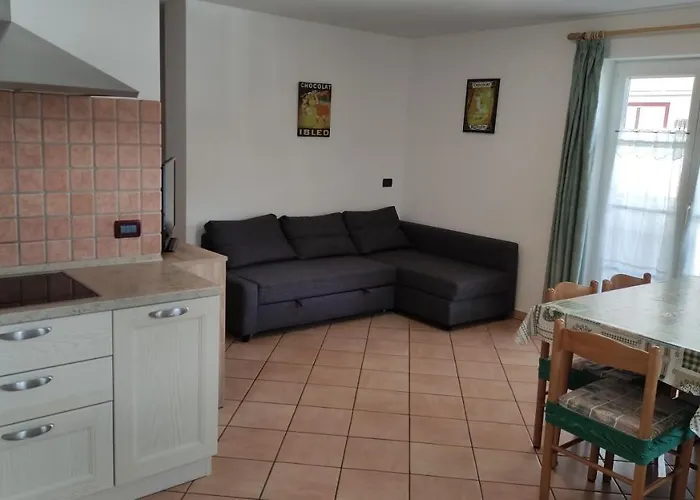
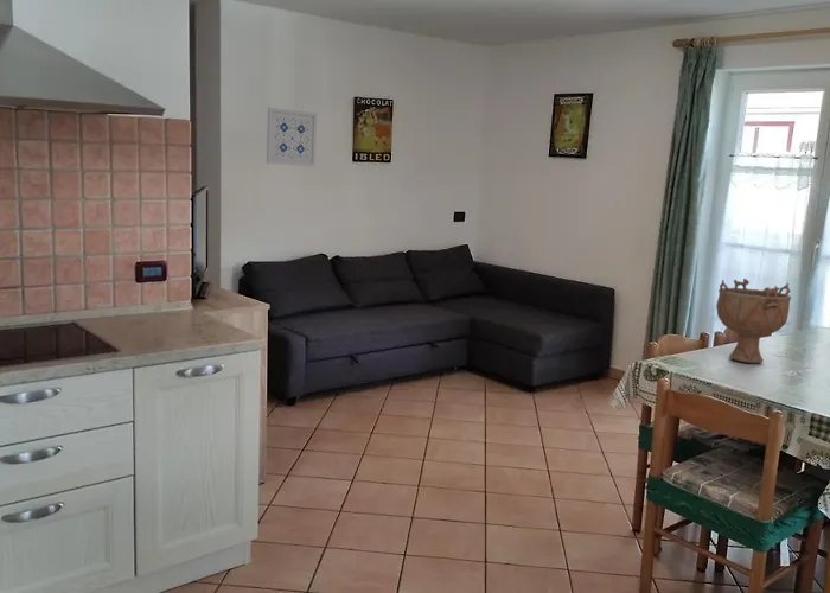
+ decorative bowl (751, 320)
+ wall art (292, 138)
